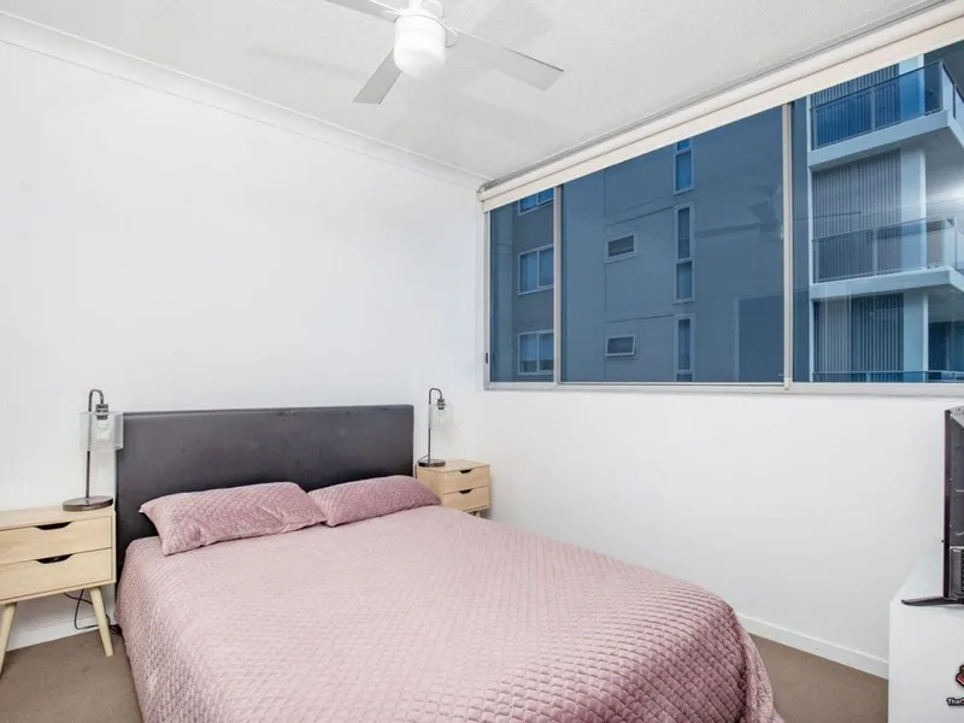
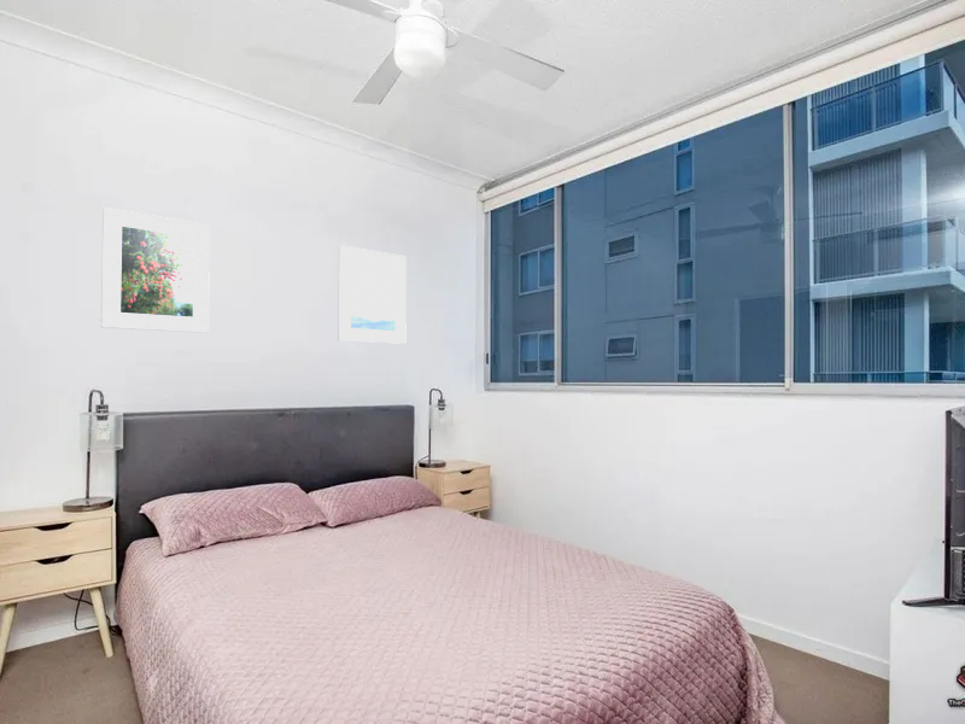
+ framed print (158, 273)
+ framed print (373, 296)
